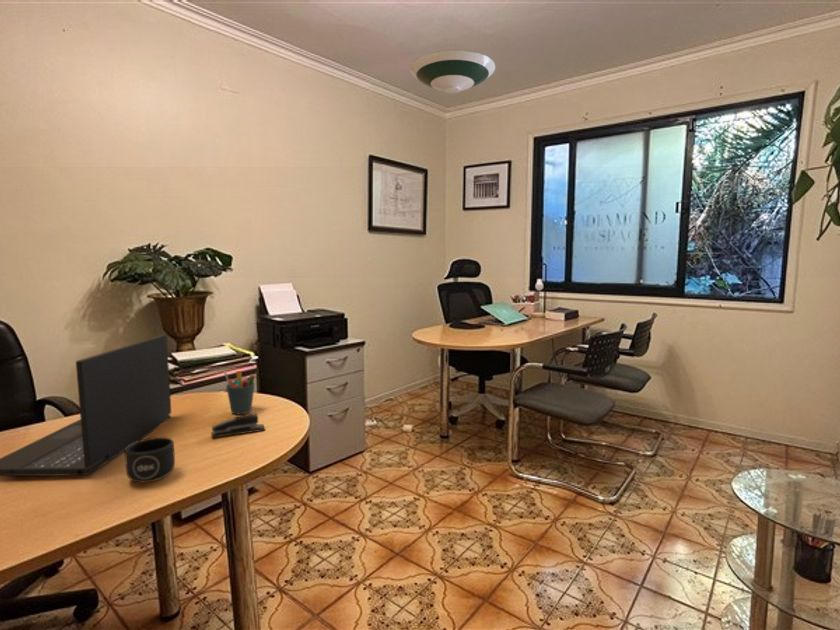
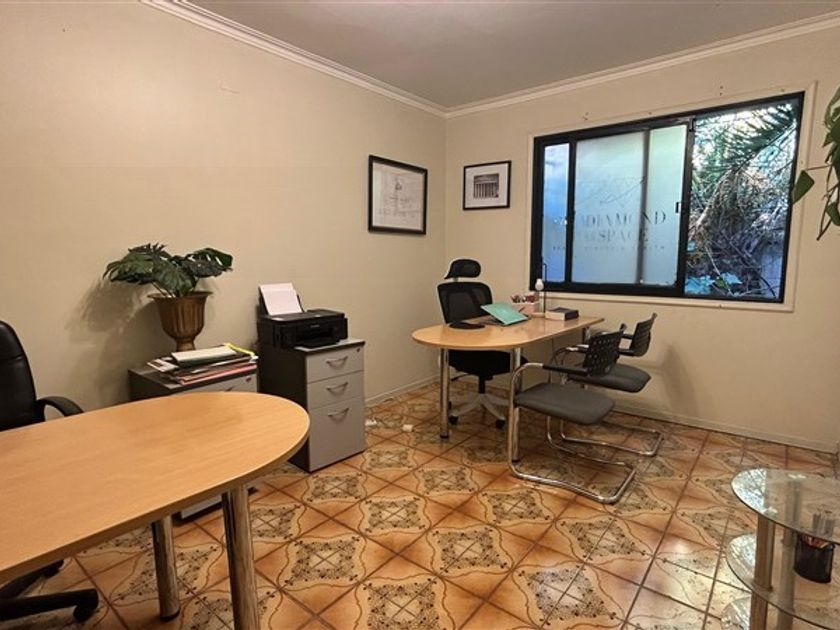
- pen holder (240, 390)
- mug (152, 457)
- laptop (85, 395)
- stapler (238, 424)
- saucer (452, 80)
